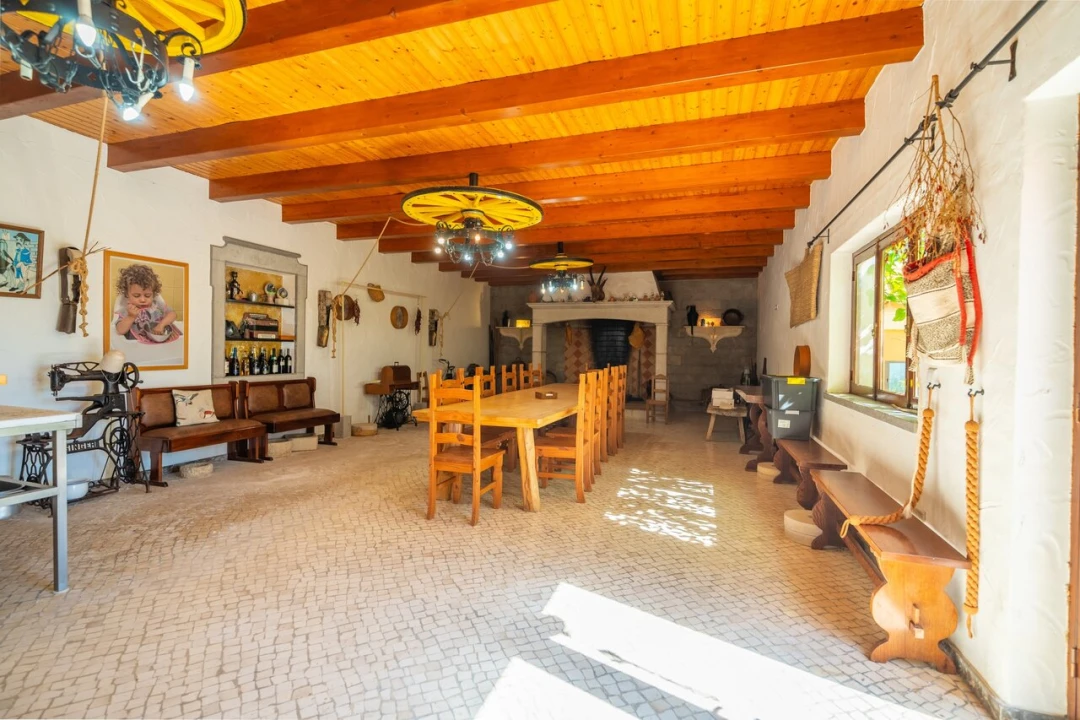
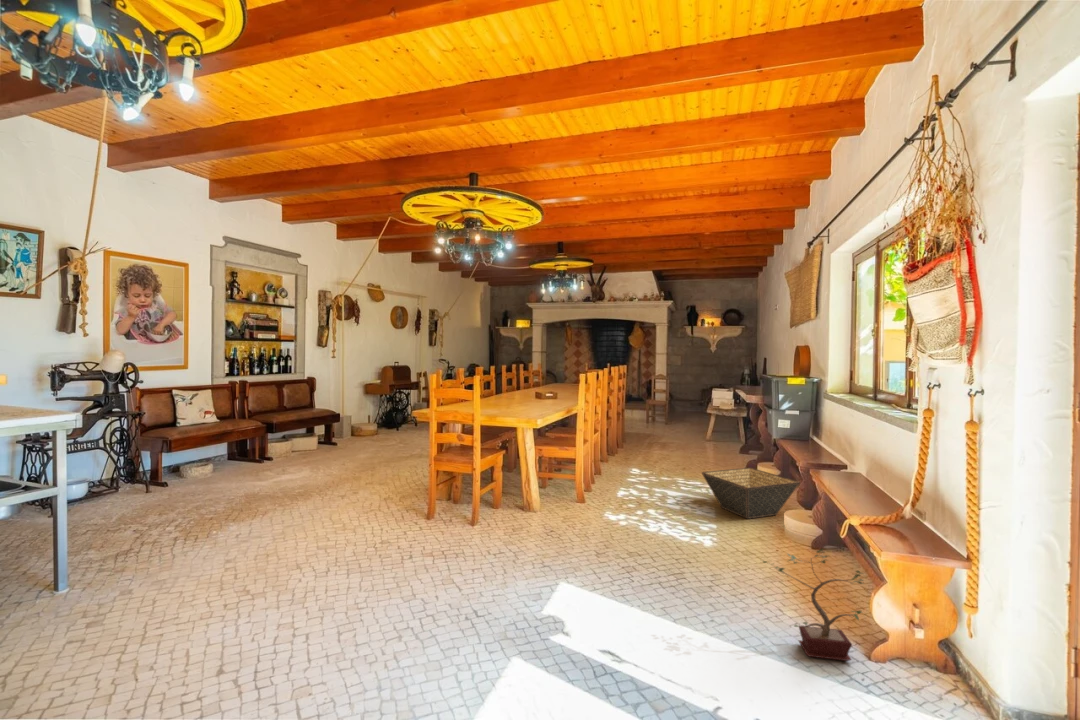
+ potted plant (811, 595)
+ basket (748, 494)
